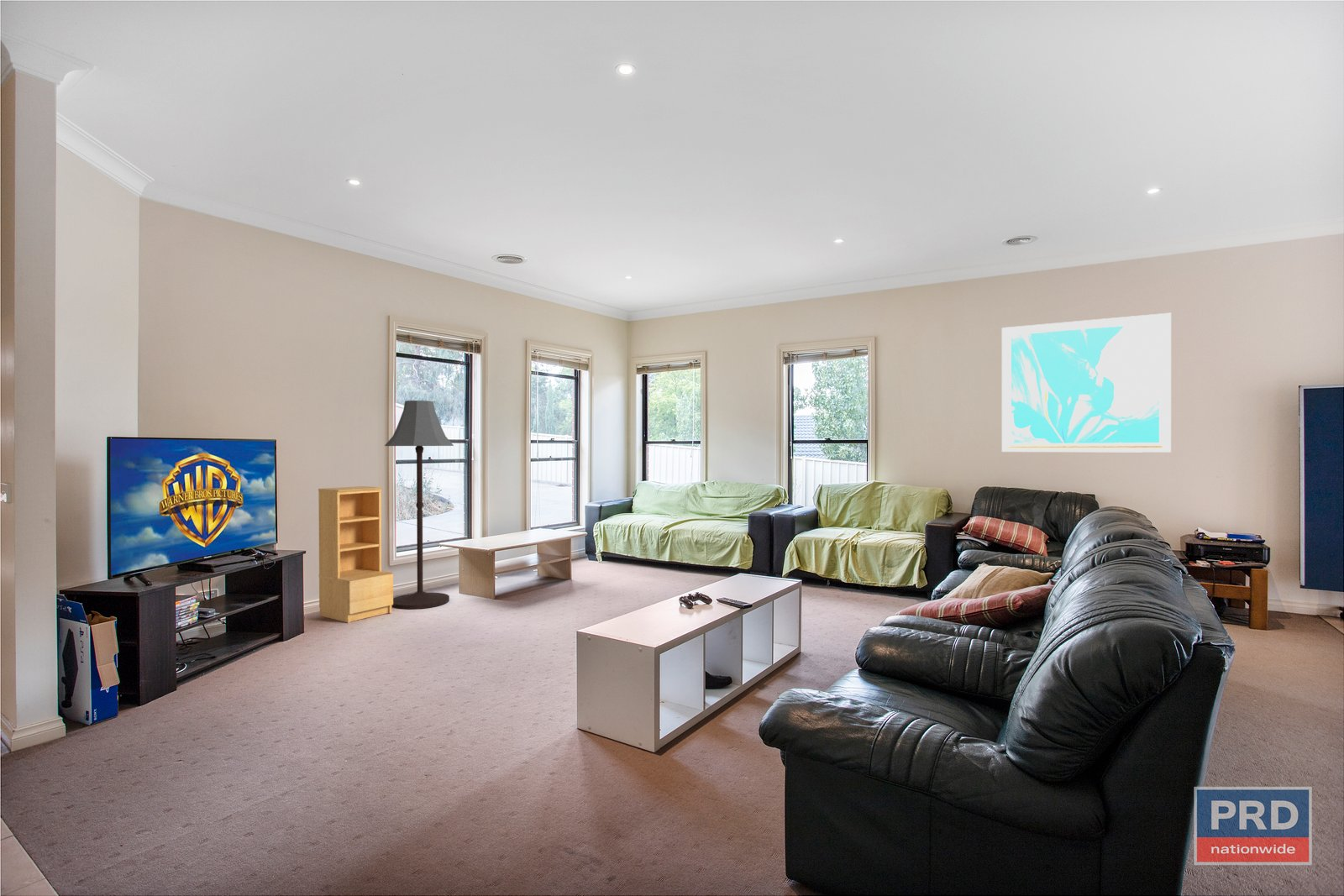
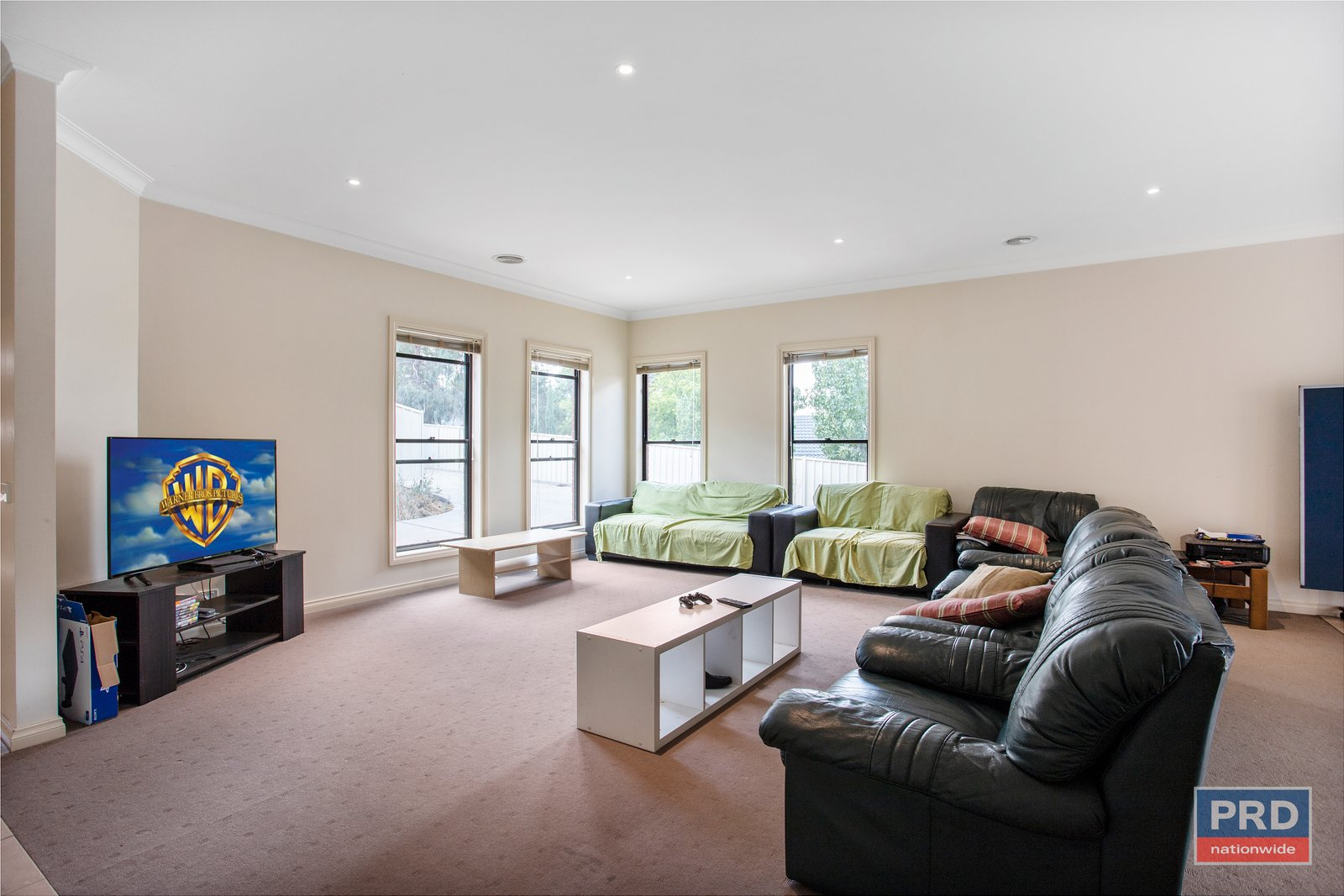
- floor lamp (419, 501)
- bookshelf (356, 551)
- wall art (1081, 386)
